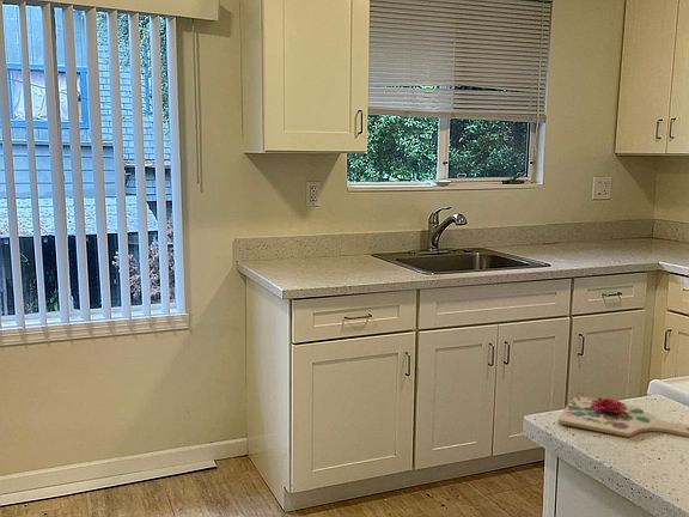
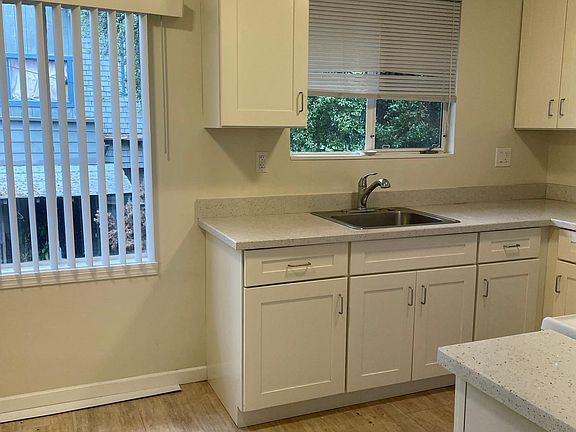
- cutting board (628, 414)
